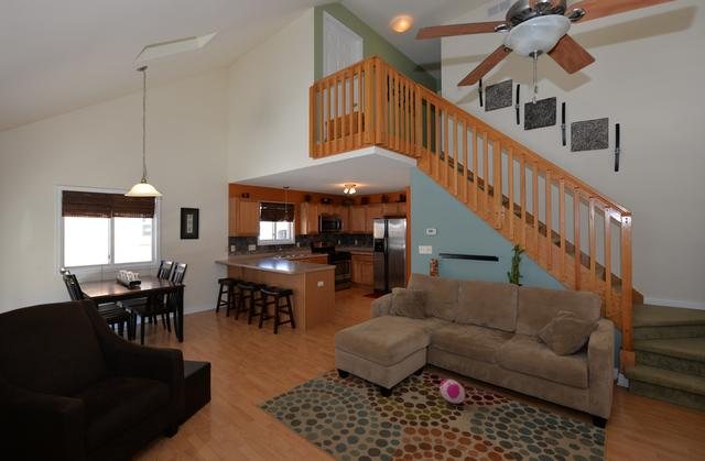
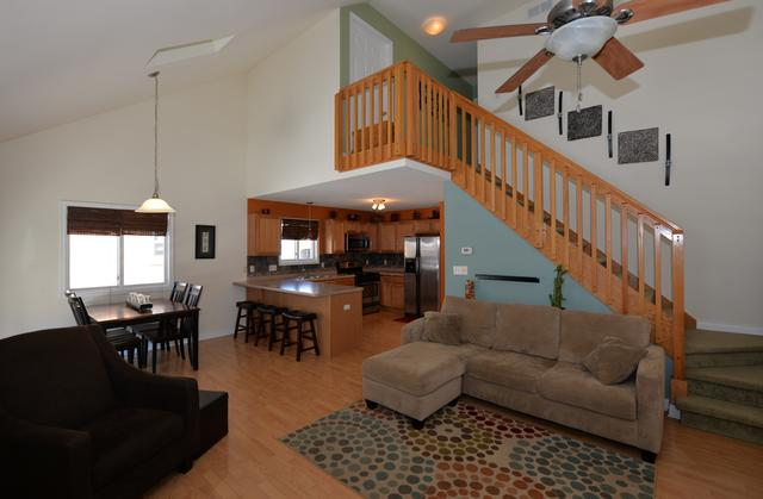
- plush toy (452, 391)
